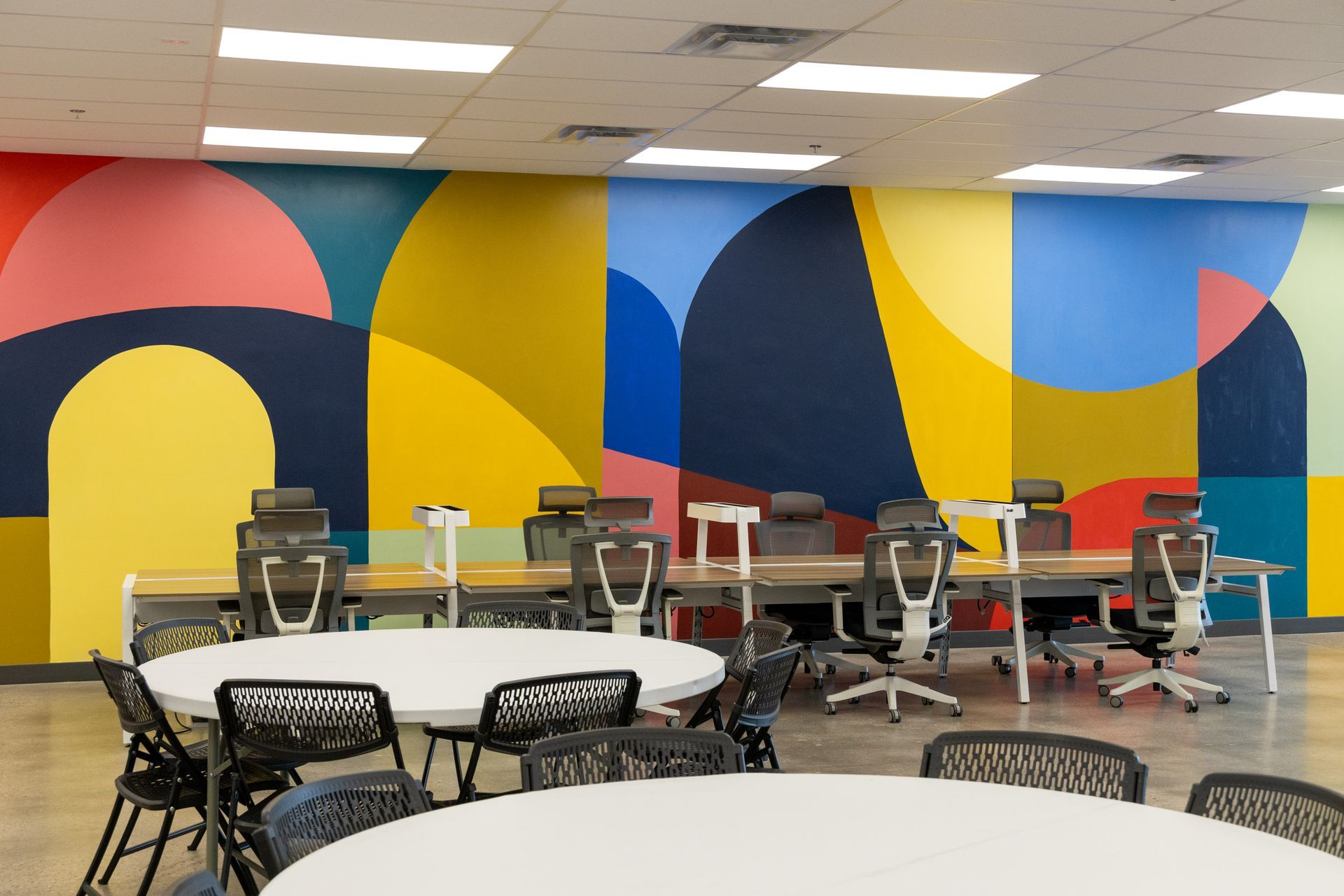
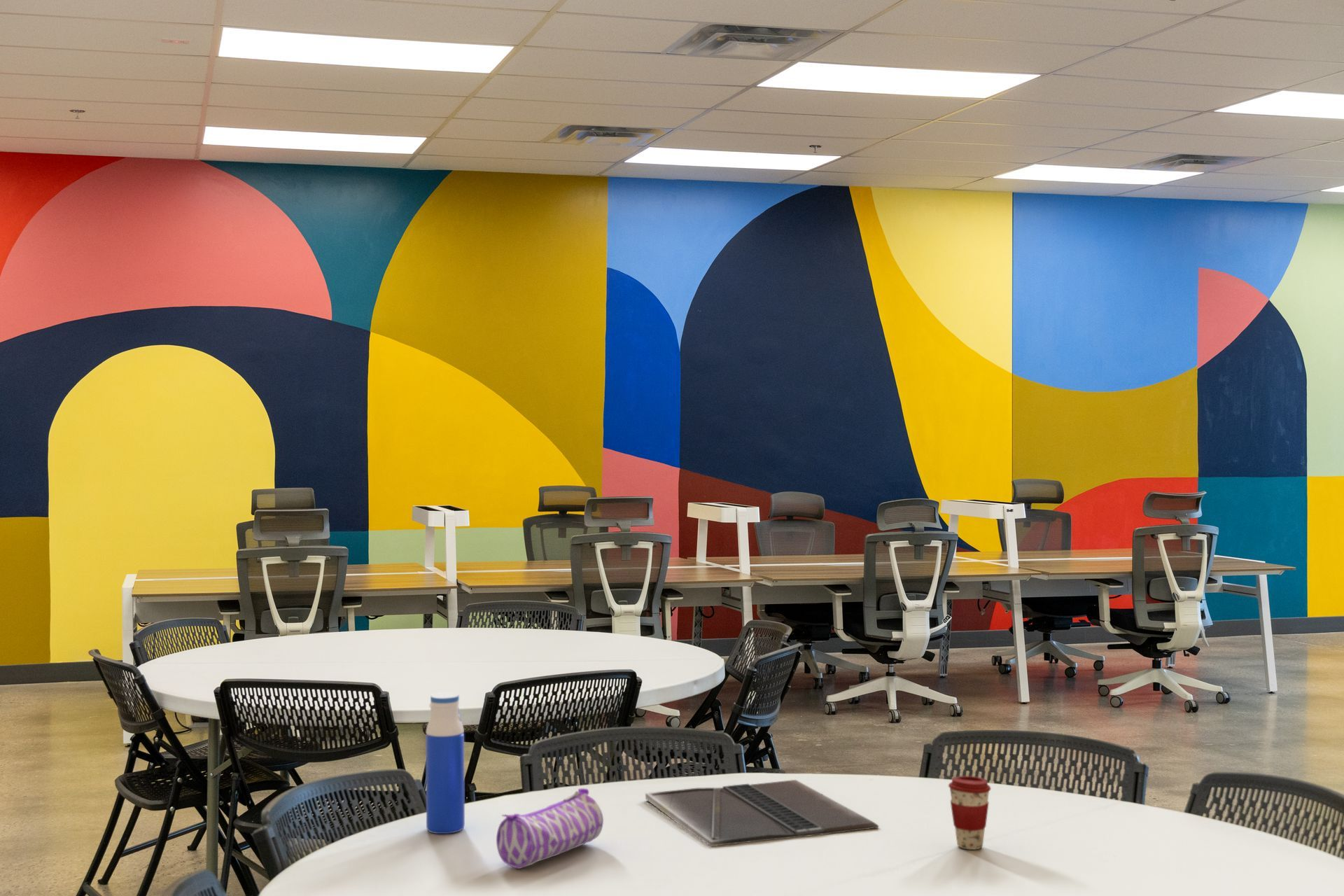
+ water bottle (444, 762)
+ laptop (757, 809)
+ pencil case (552, 827)
+ coffee cup (969, 812)
